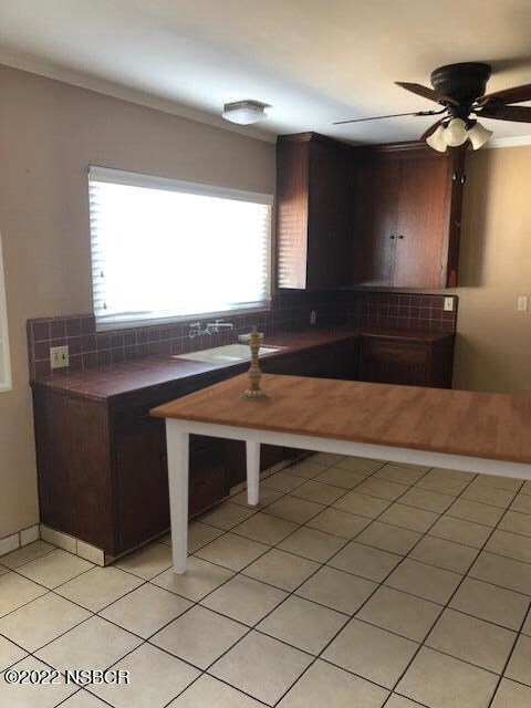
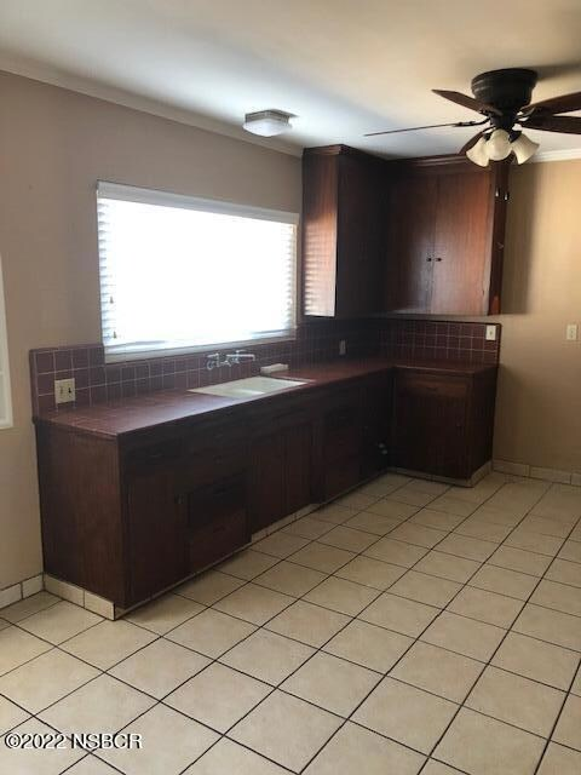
- dining table (375, 458)
- candlestick (254, 361)
